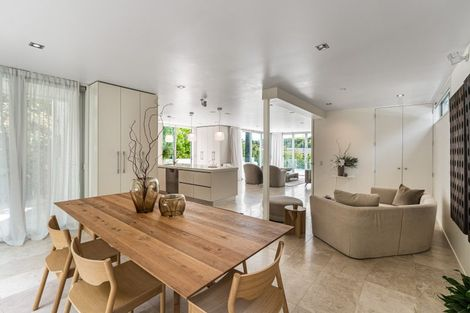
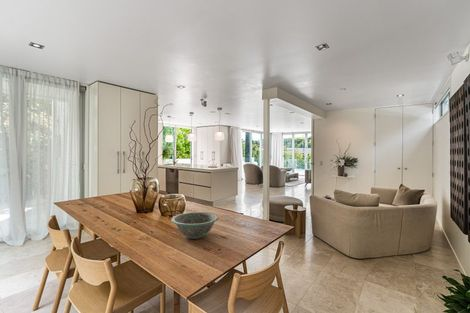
+ decorative bowl (195, 226)
